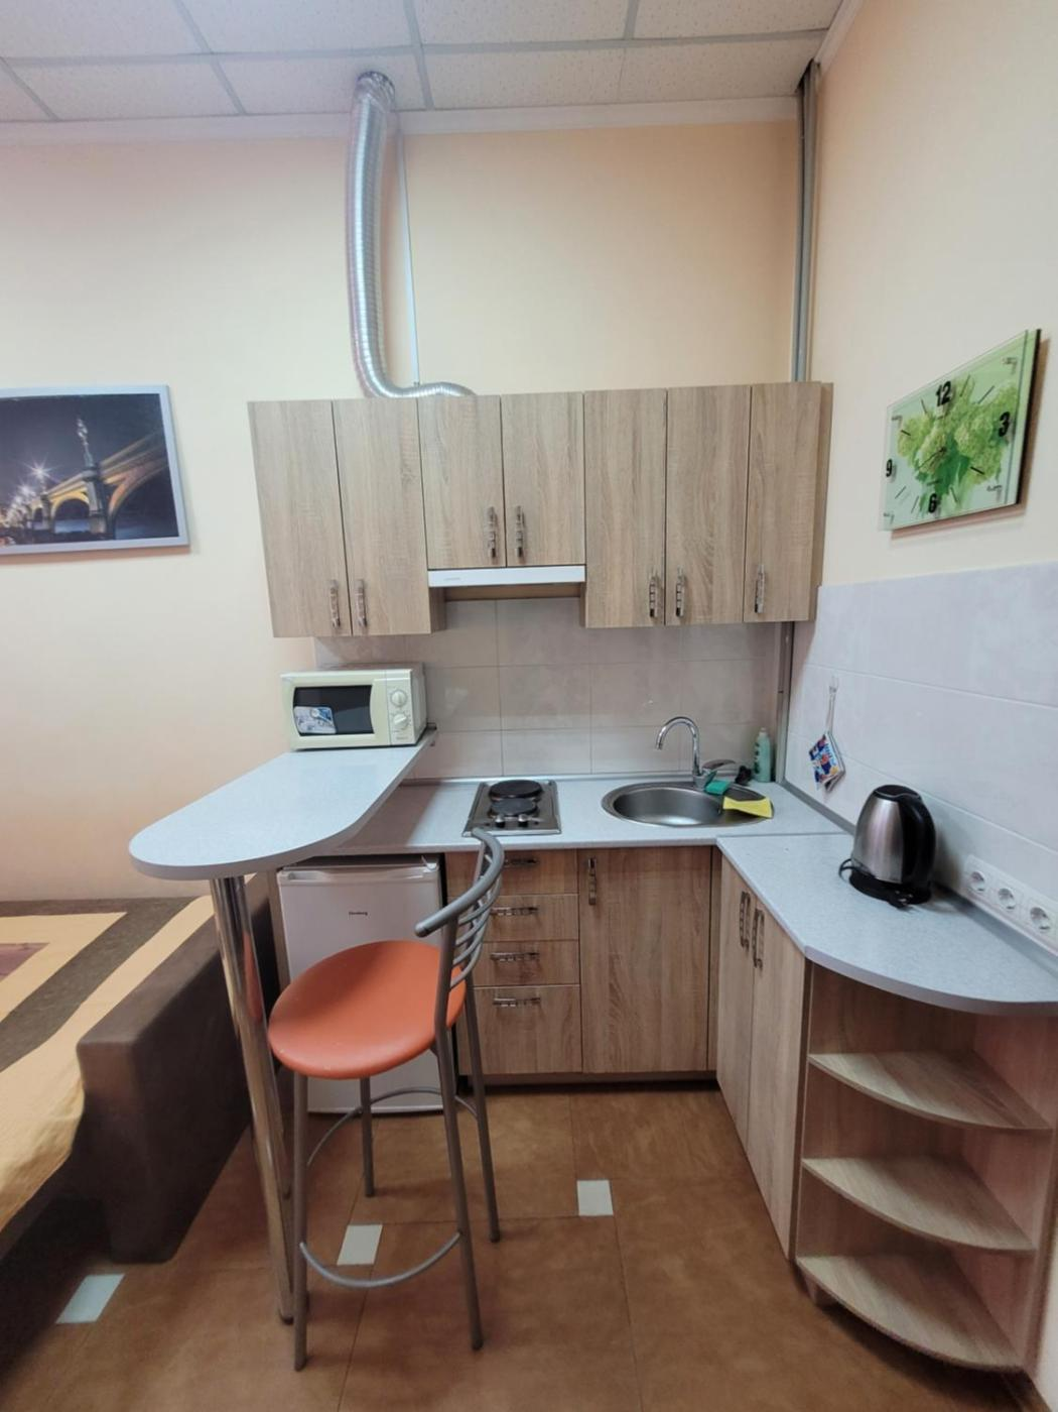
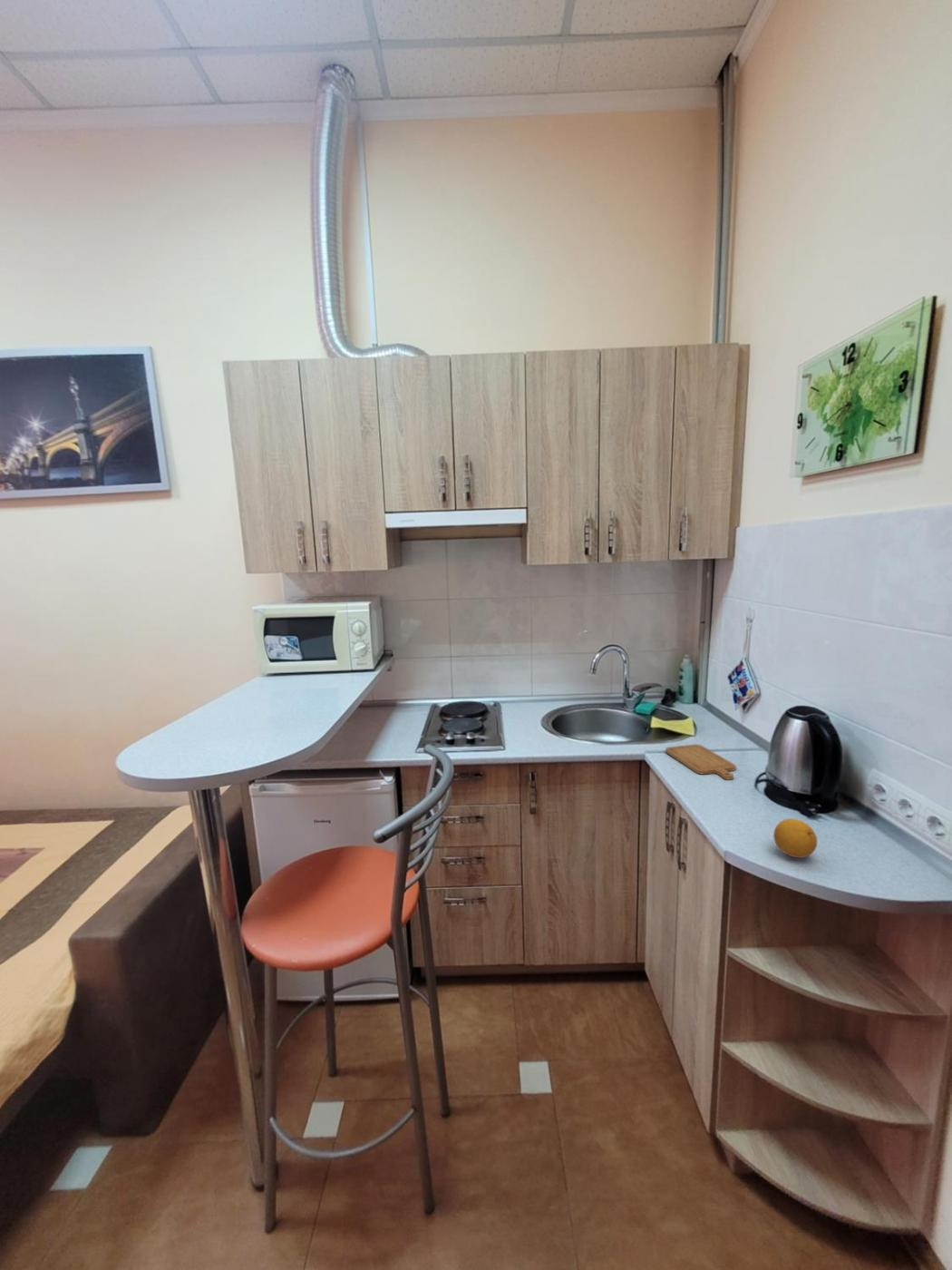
+ fruit (794, 837)
+ chopping board (704, 761)
